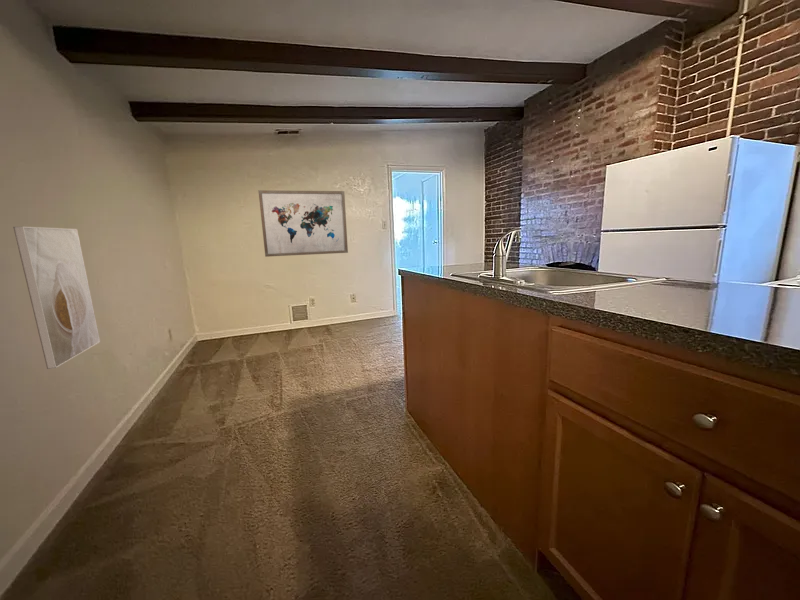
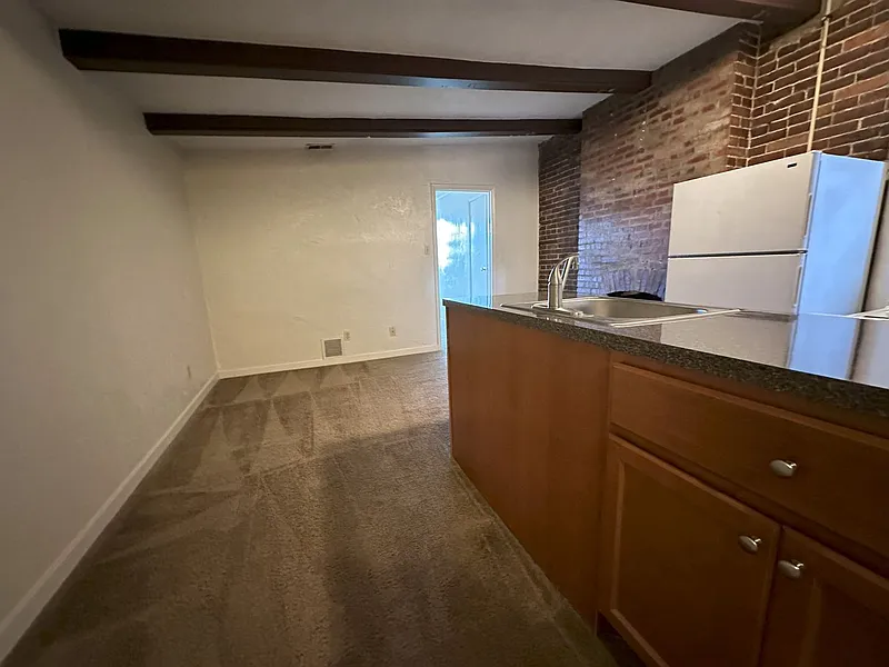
- wall art (305, 223)
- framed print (63, 293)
